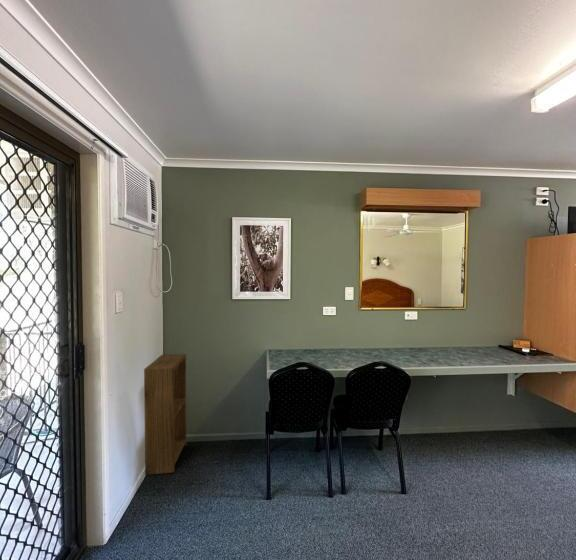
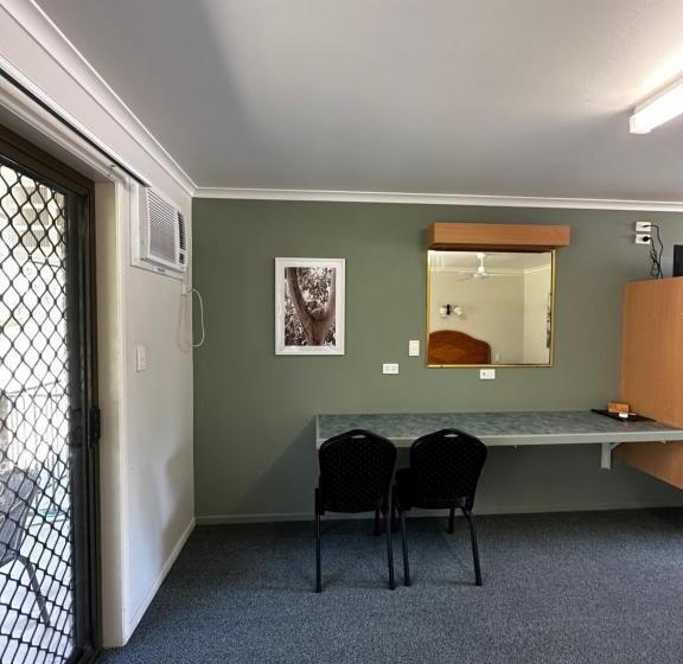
- shelving unit (167, 410)
